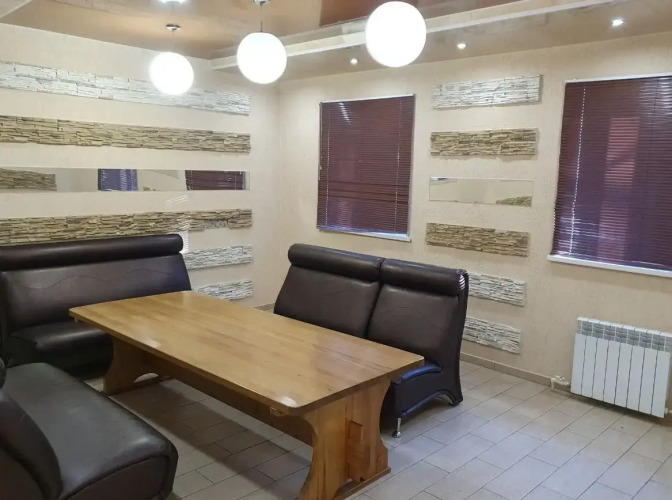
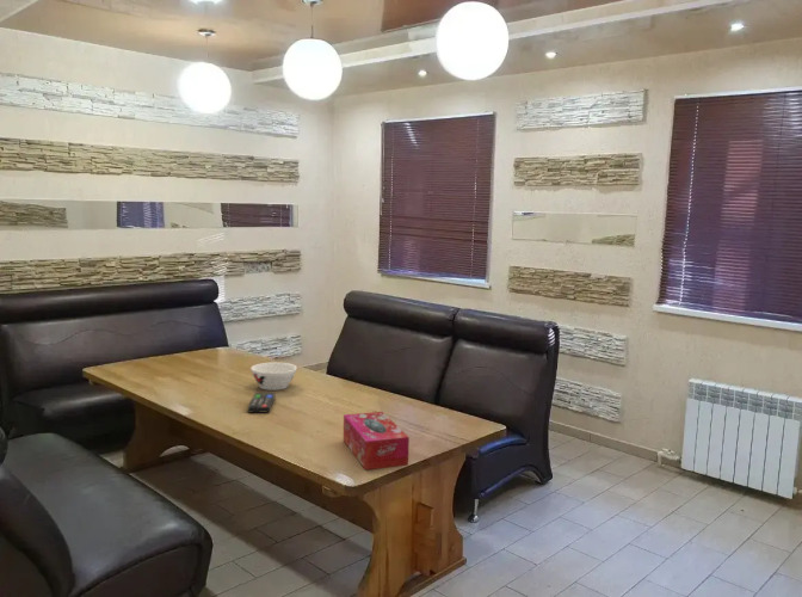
+ bowl (273, 376)
+ remote control (261, 401)
+ tissue box (374, 438)
